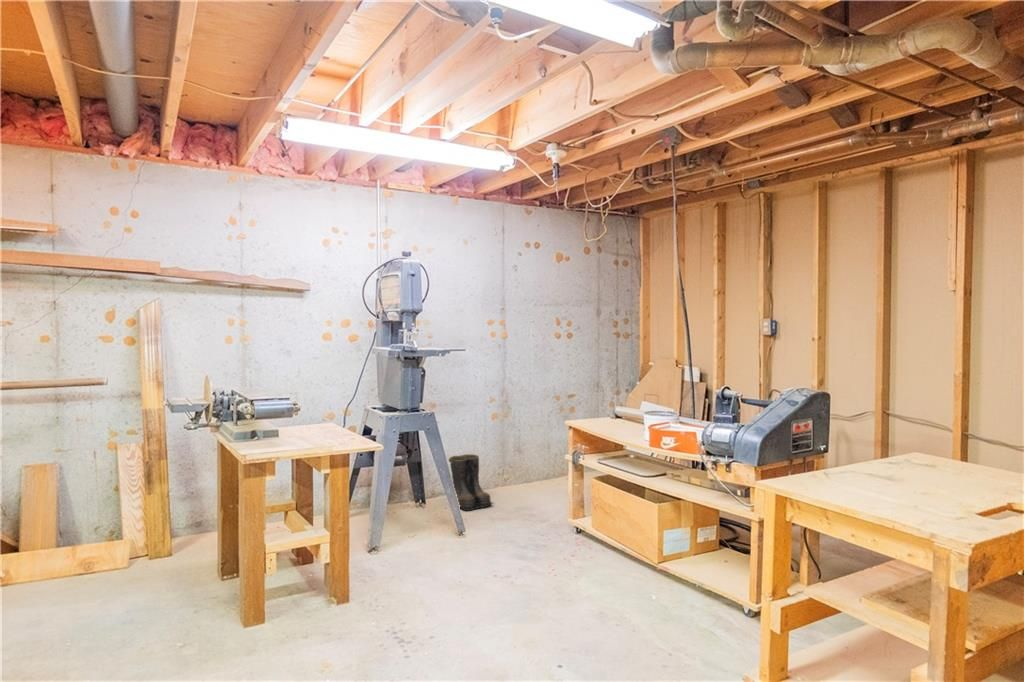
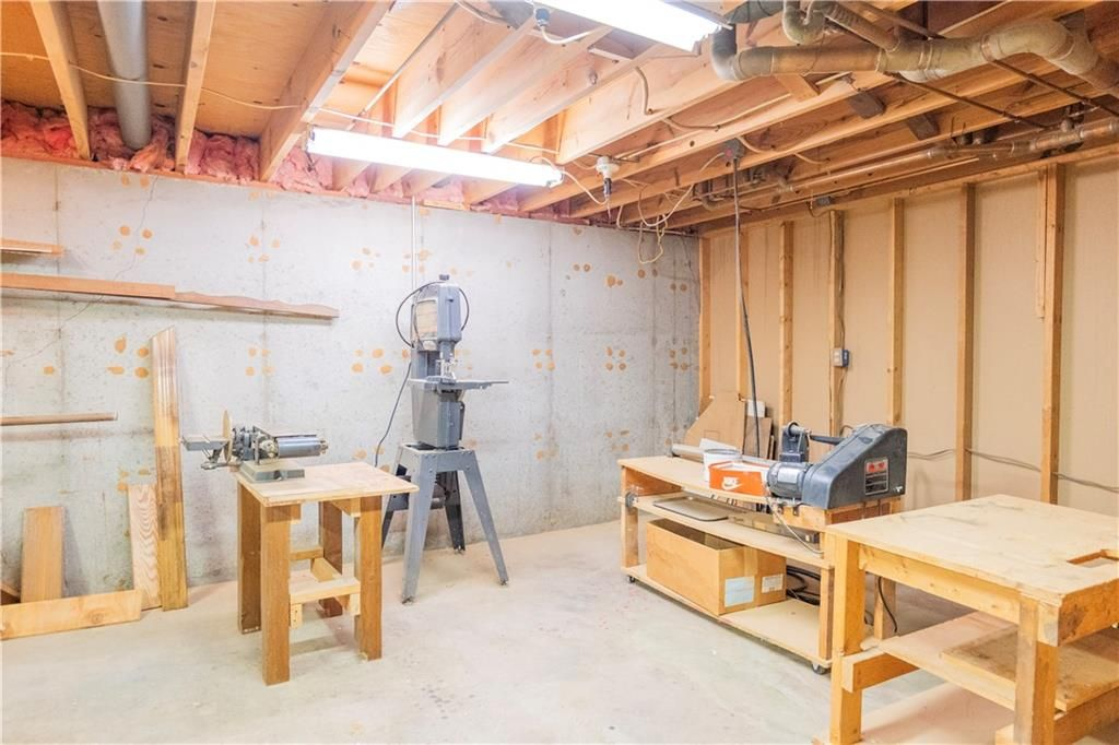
- boots (469, 480)
